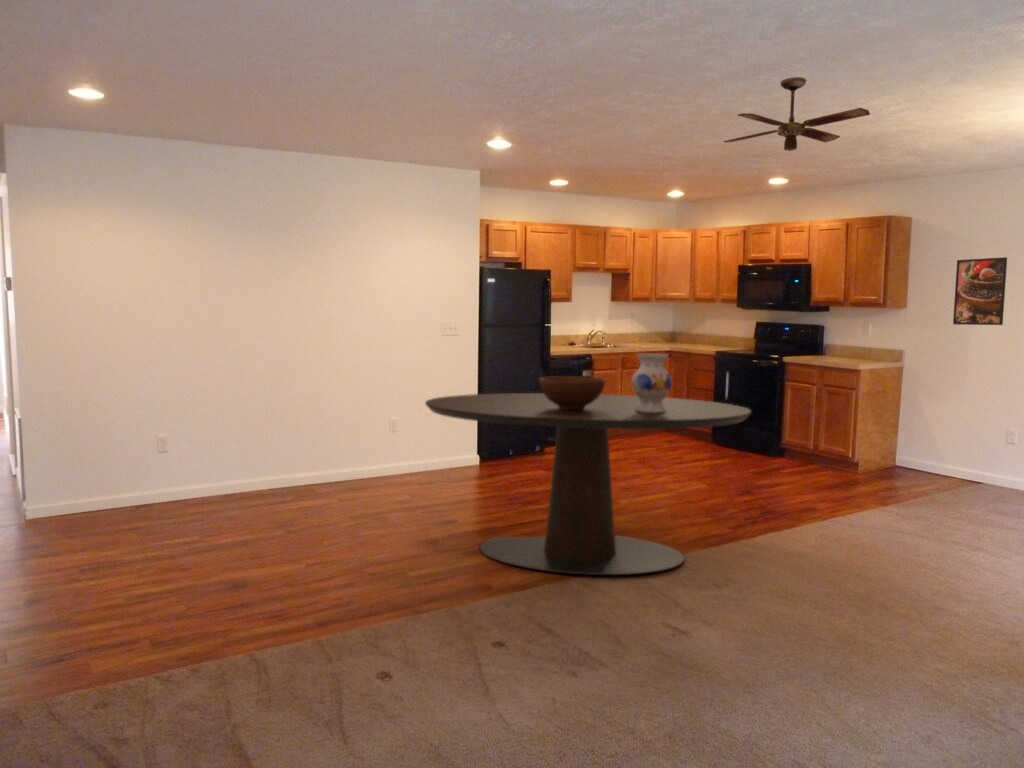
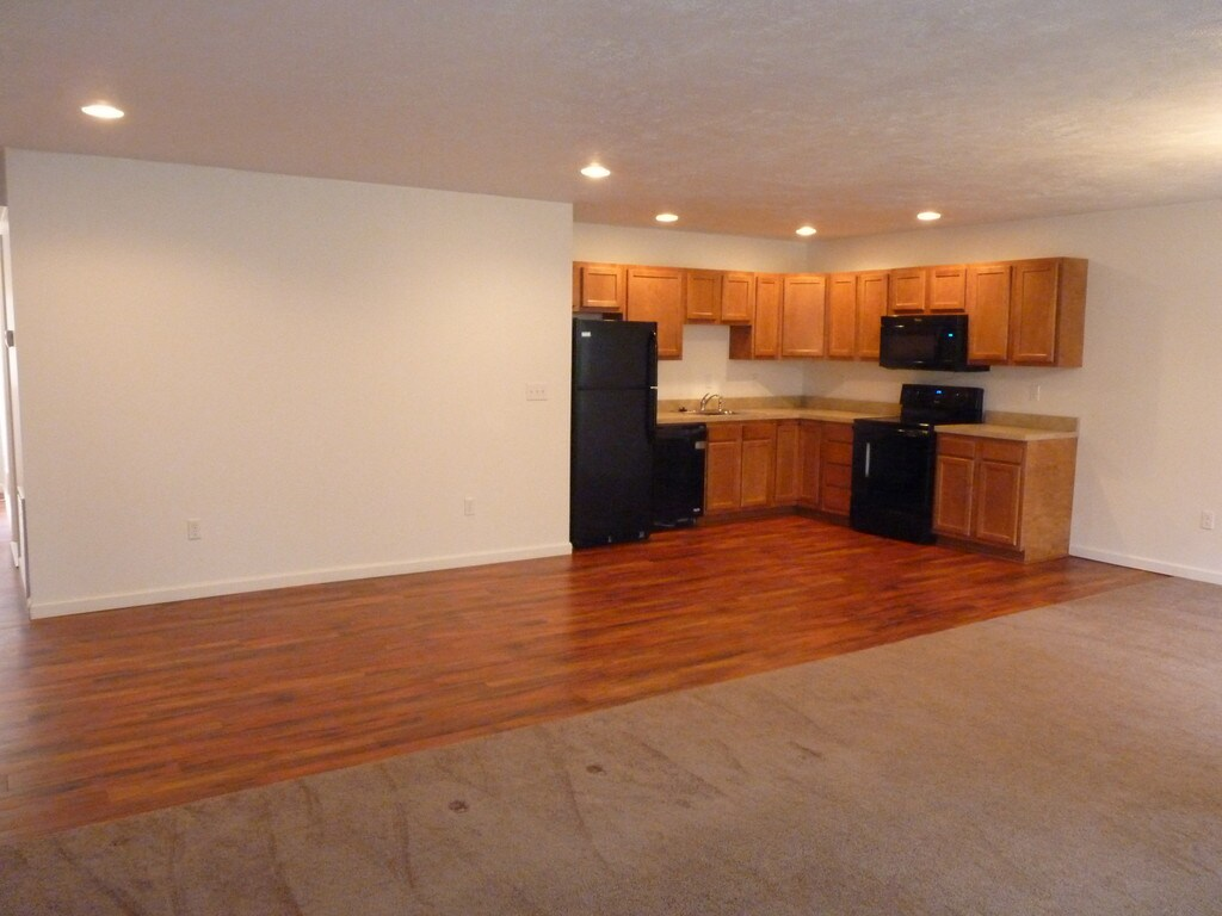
- fruit bowl (571, 393)
- dining table (581, 479)
- vase (651, 382)
- ceiling fan (791, 116)
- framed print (979, 291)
